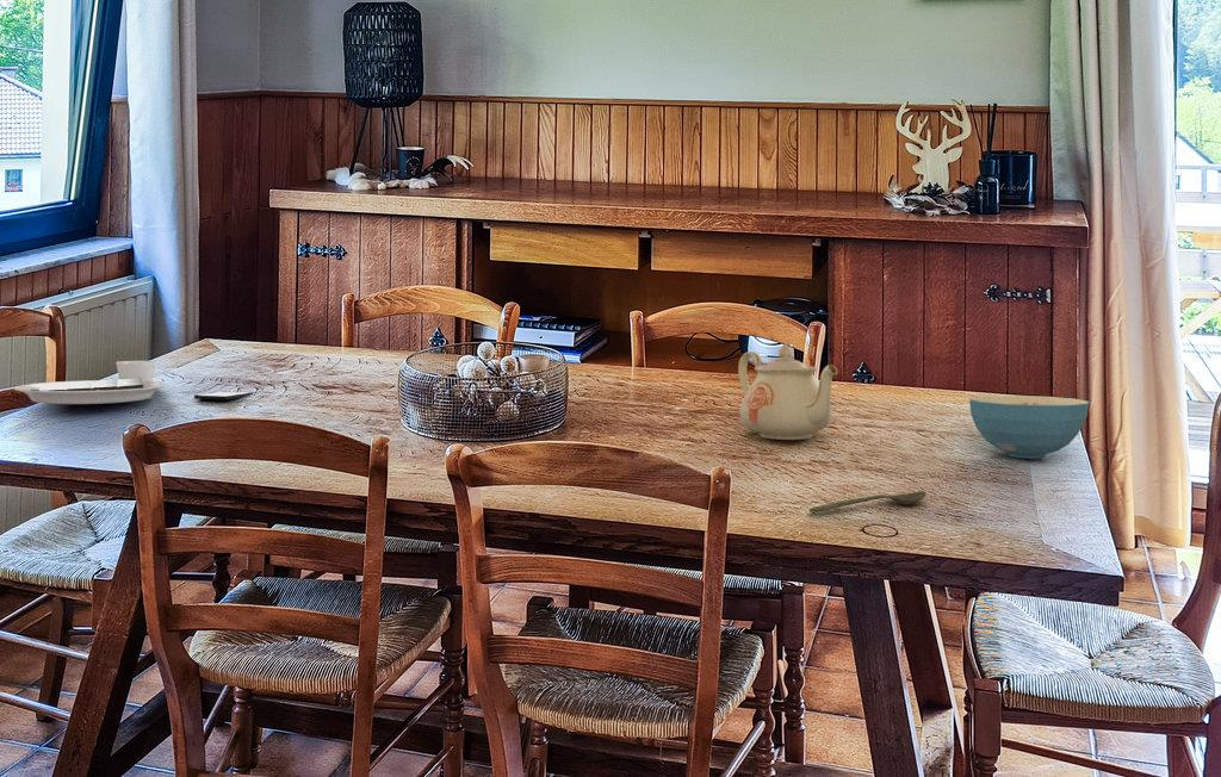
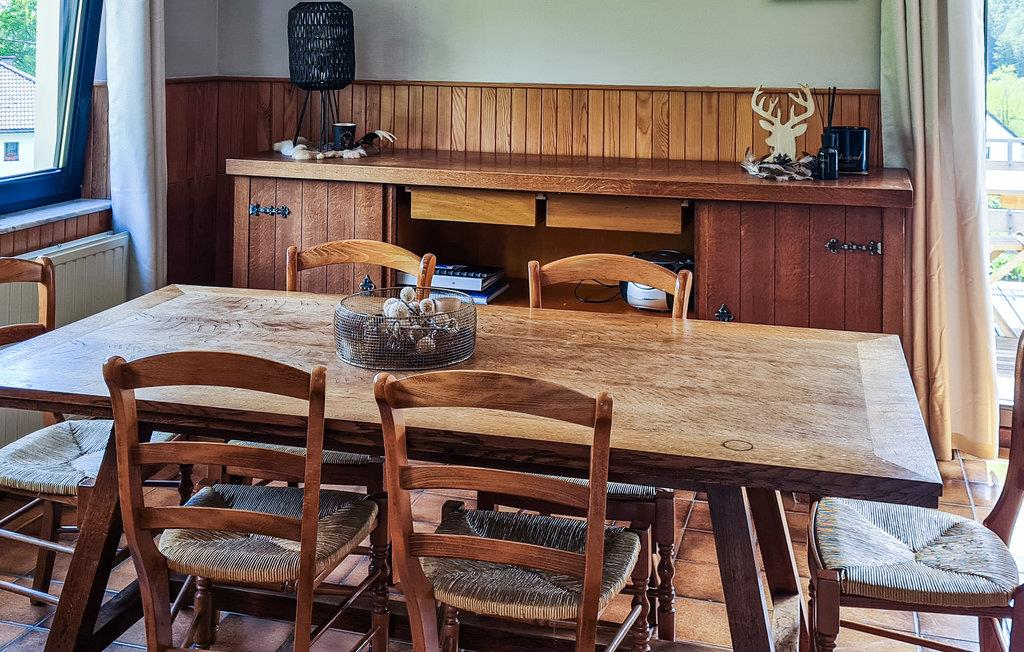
- cereal bowl (1028, 428)
- placemat (144, 381)
- teapot (786, 390)
- spoon (866, 501)
